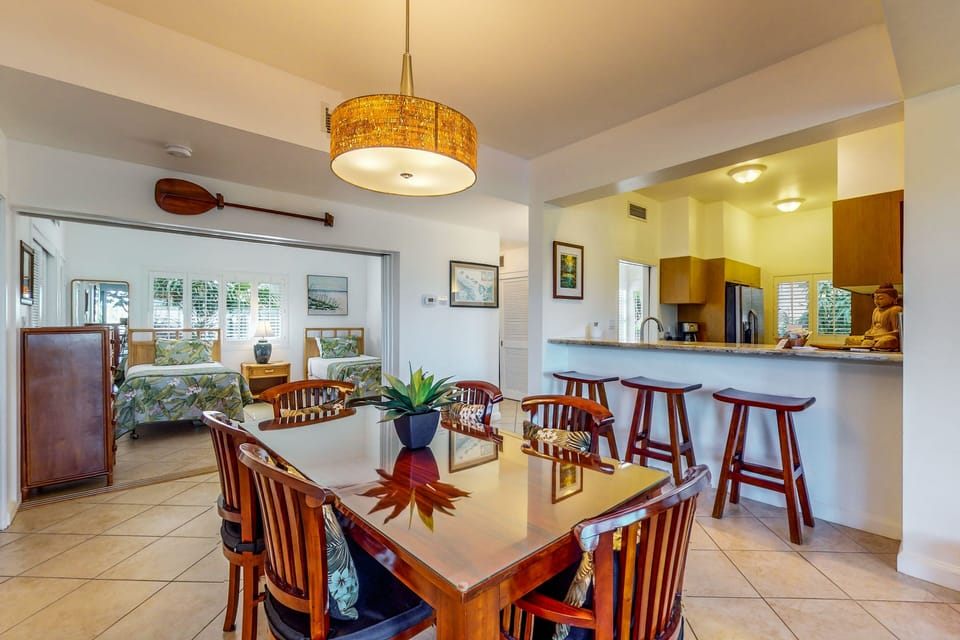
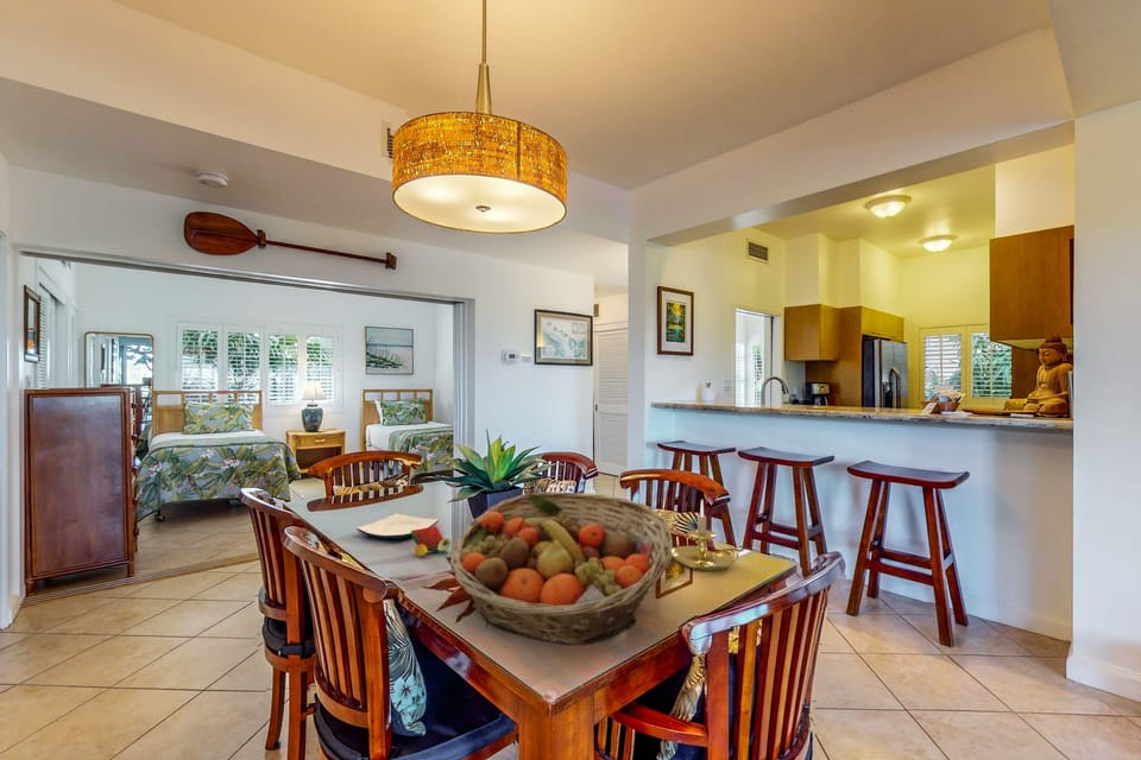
+ plate (398, 527)
+ candle holder (706, 531)
+ watermelon (430, 540)
+ fruit basket (559, 557)
